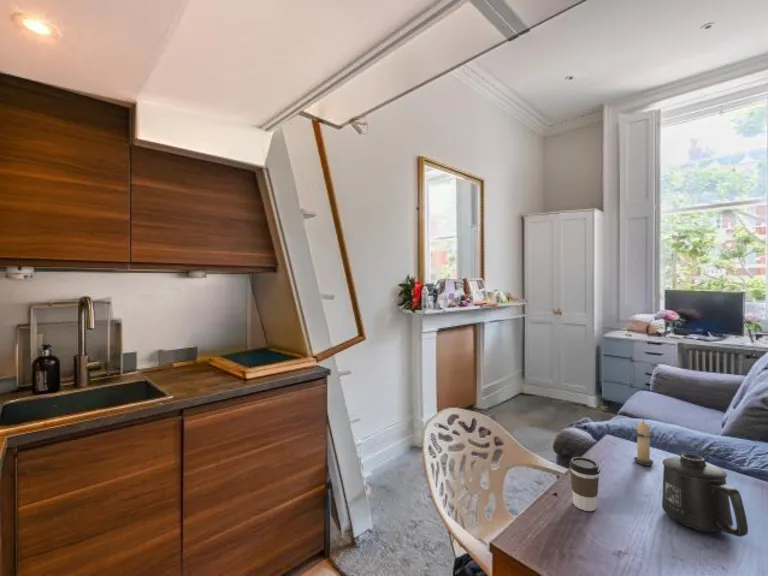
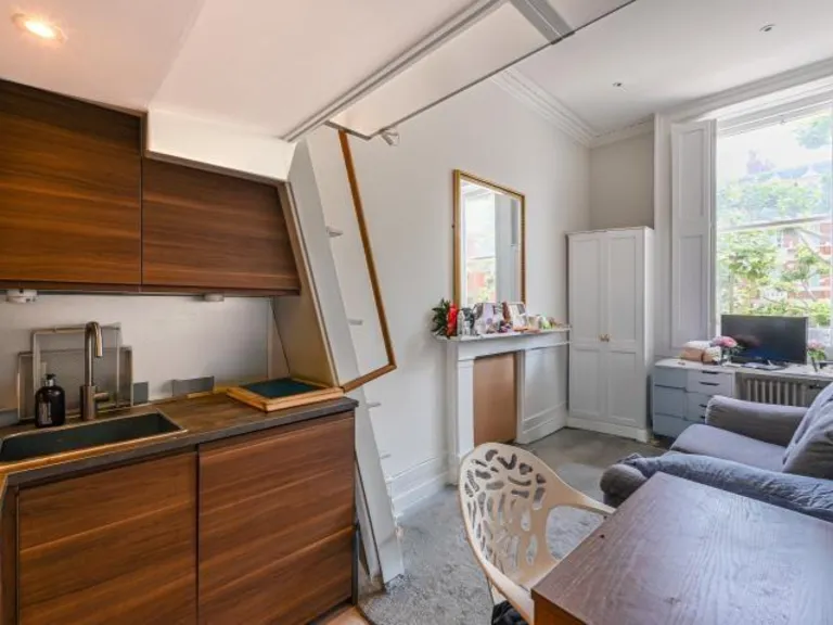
- coffee cup (584, 483)
- mug (704, 493)
- candle (643, 440)
